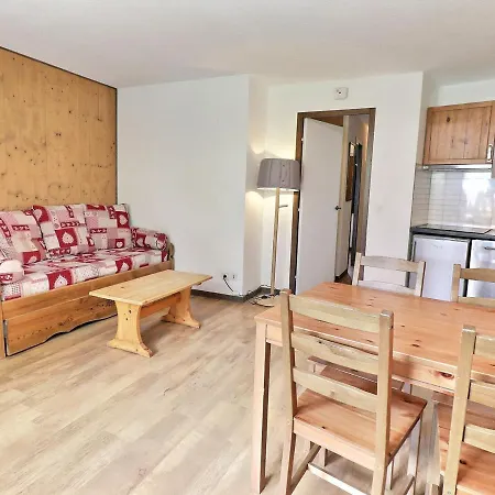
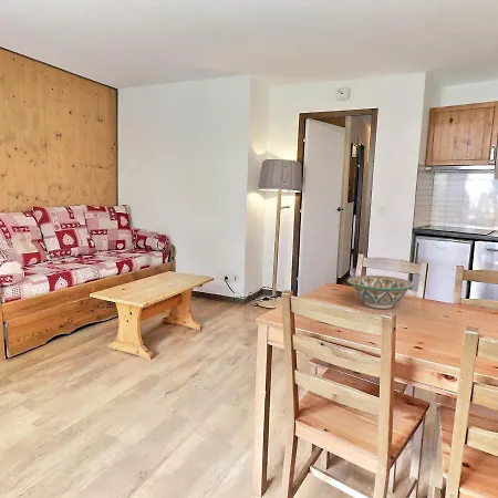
+ decorative bowl (378, 292)
